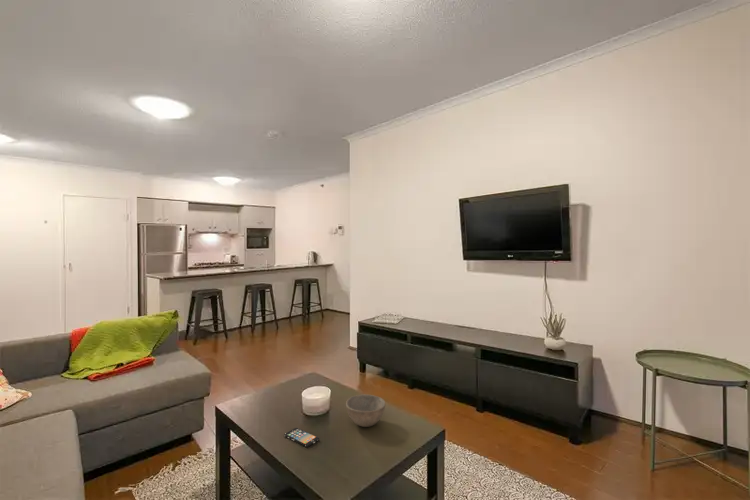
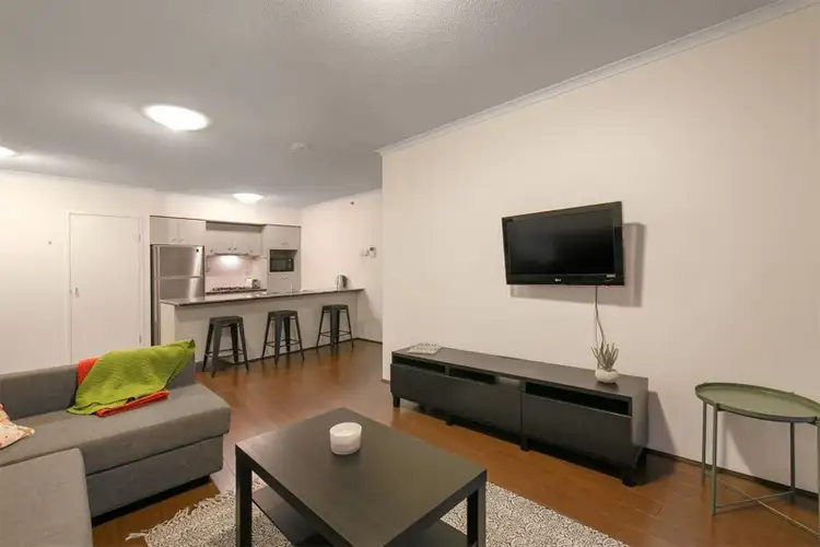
- bowl (365, 412)
- smartphone (301, 436)
